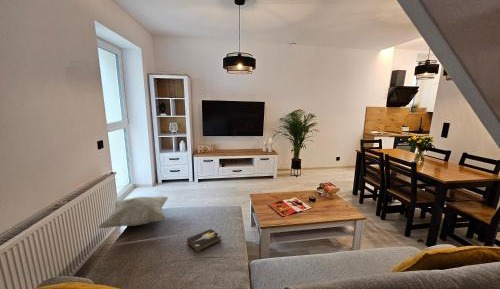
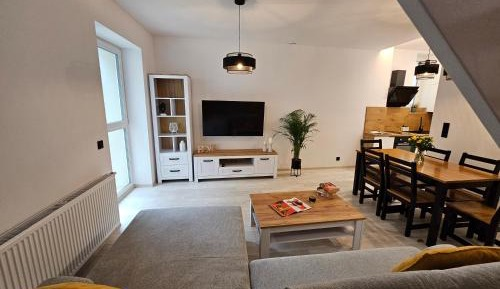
- hardback book (204, 239)
- decorative pillow (138, 210)
